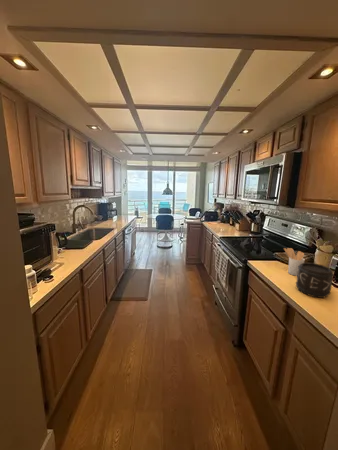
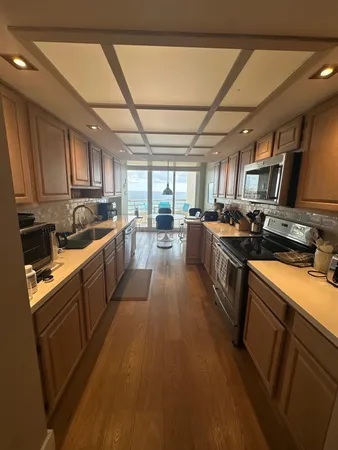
- utensil holder (293, 260)
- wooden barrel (313, 279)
